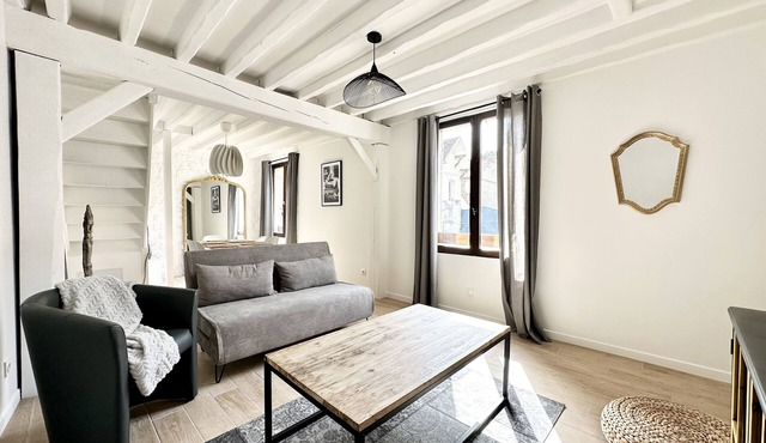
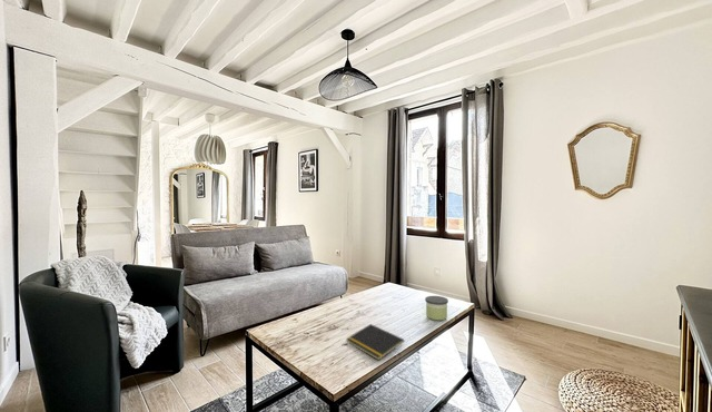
+ candle (436, 307)
+ notepad (374, 340)
